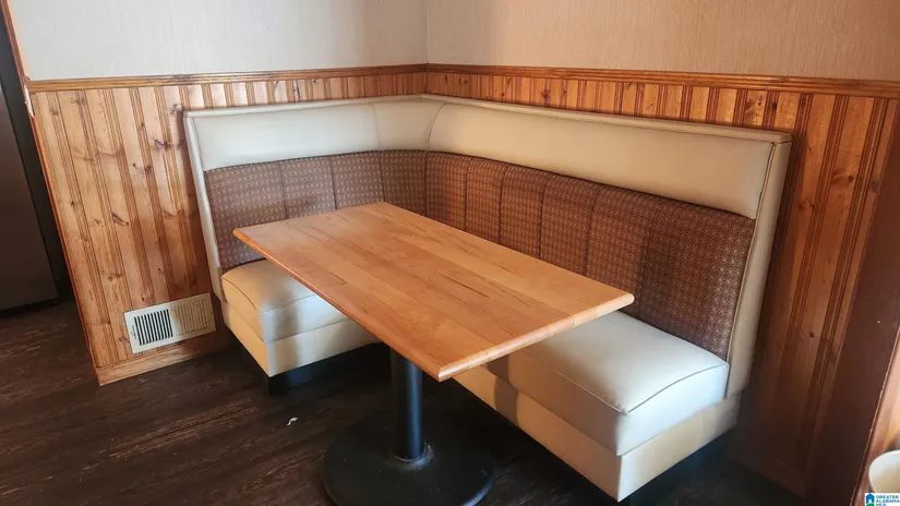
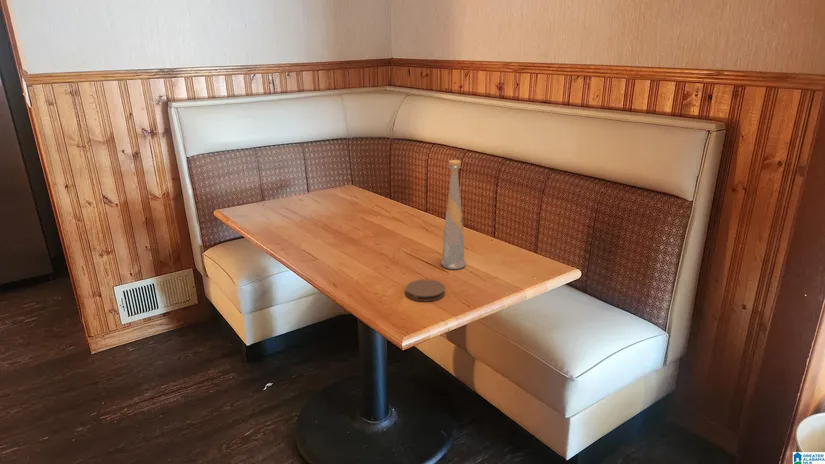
+ coaster (425, 290)
+ bottle (454, 214)
